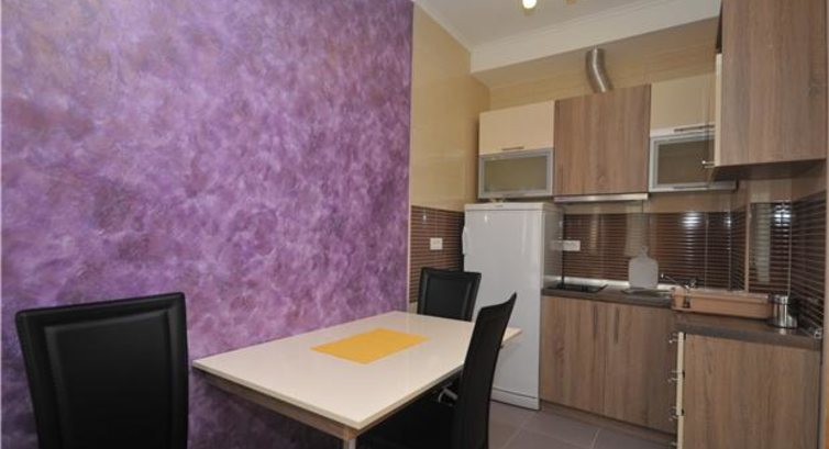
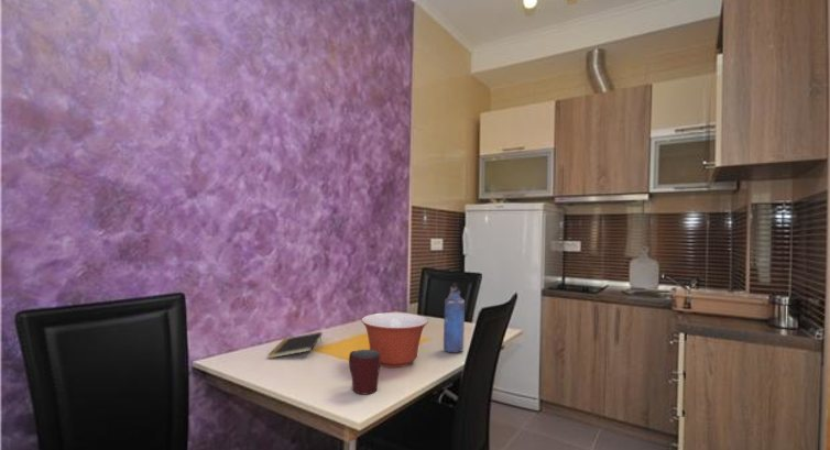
+ mixing bowl (394, 340)
+ notepad (296, 343)
+ water bottle (454, 316)
+ mug (362, 370)
